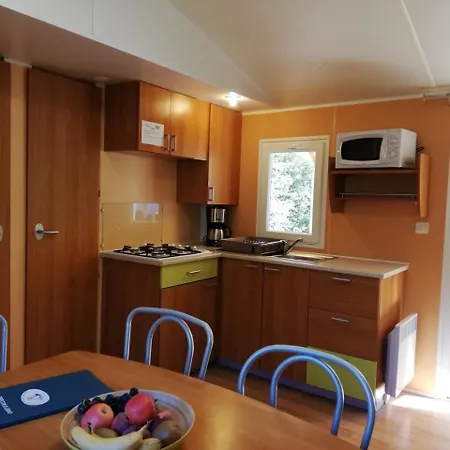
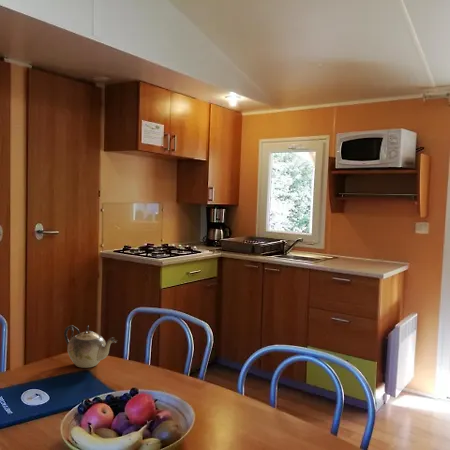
+ teapot (89, 345)
